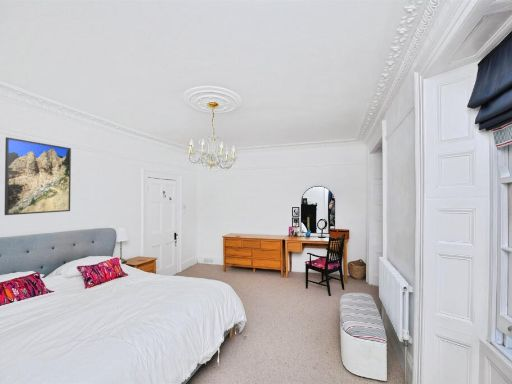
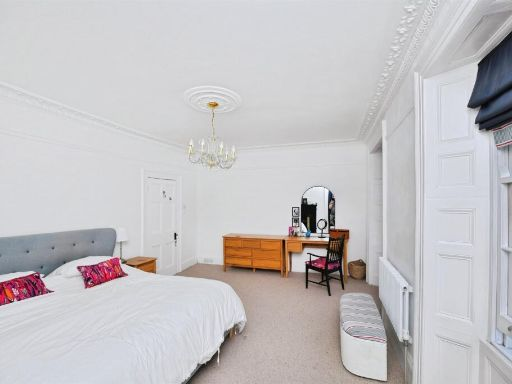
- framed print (41, 178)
